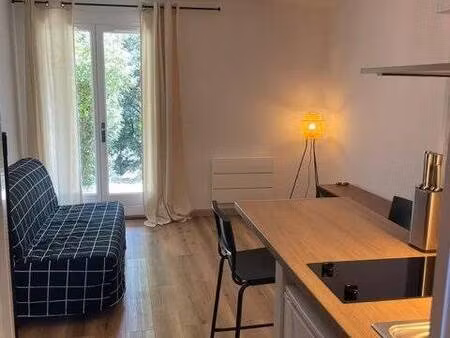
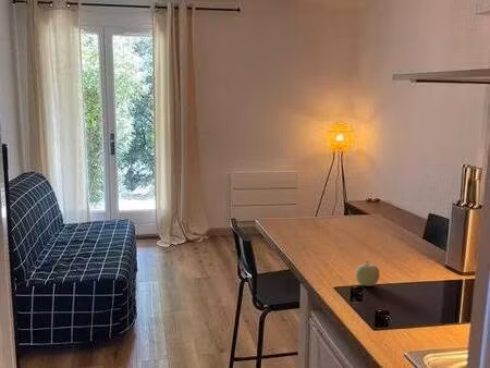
+ fruit (367, 272)
